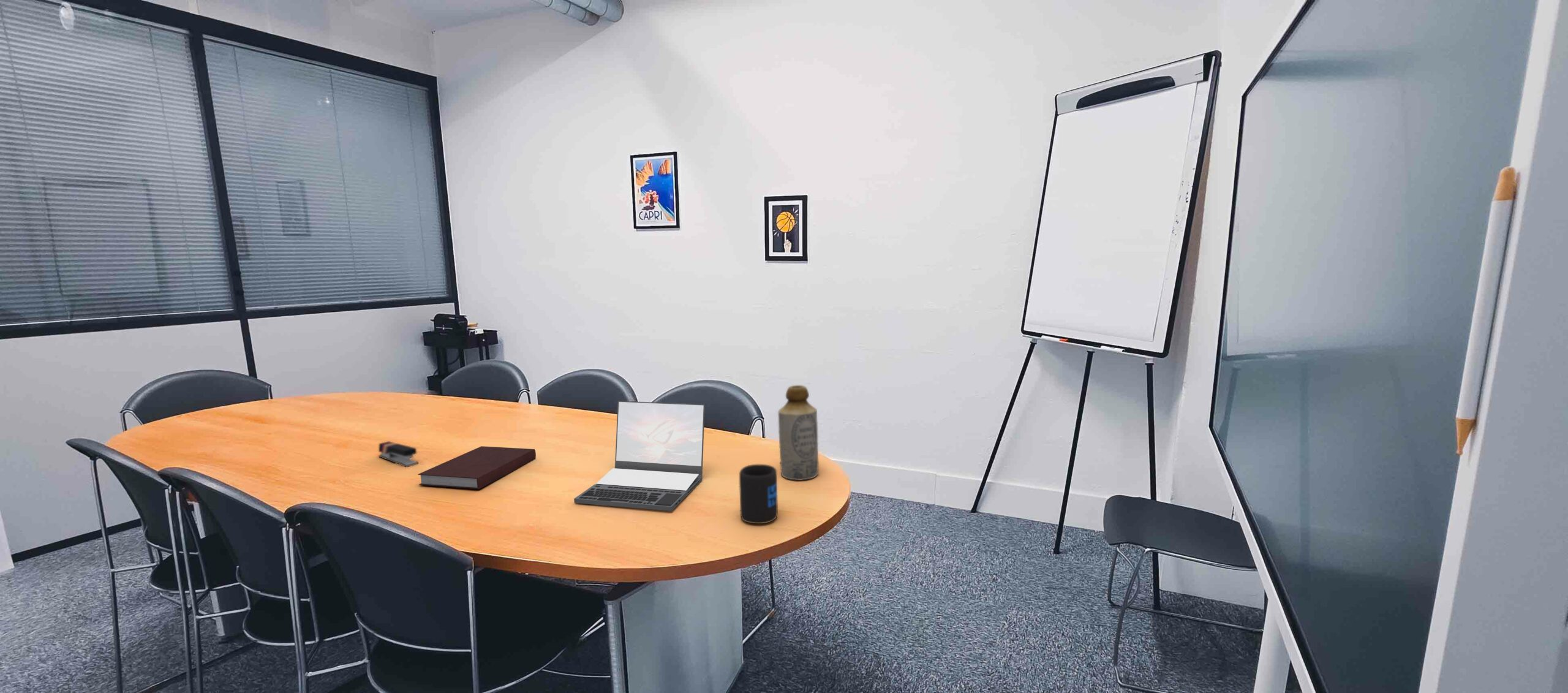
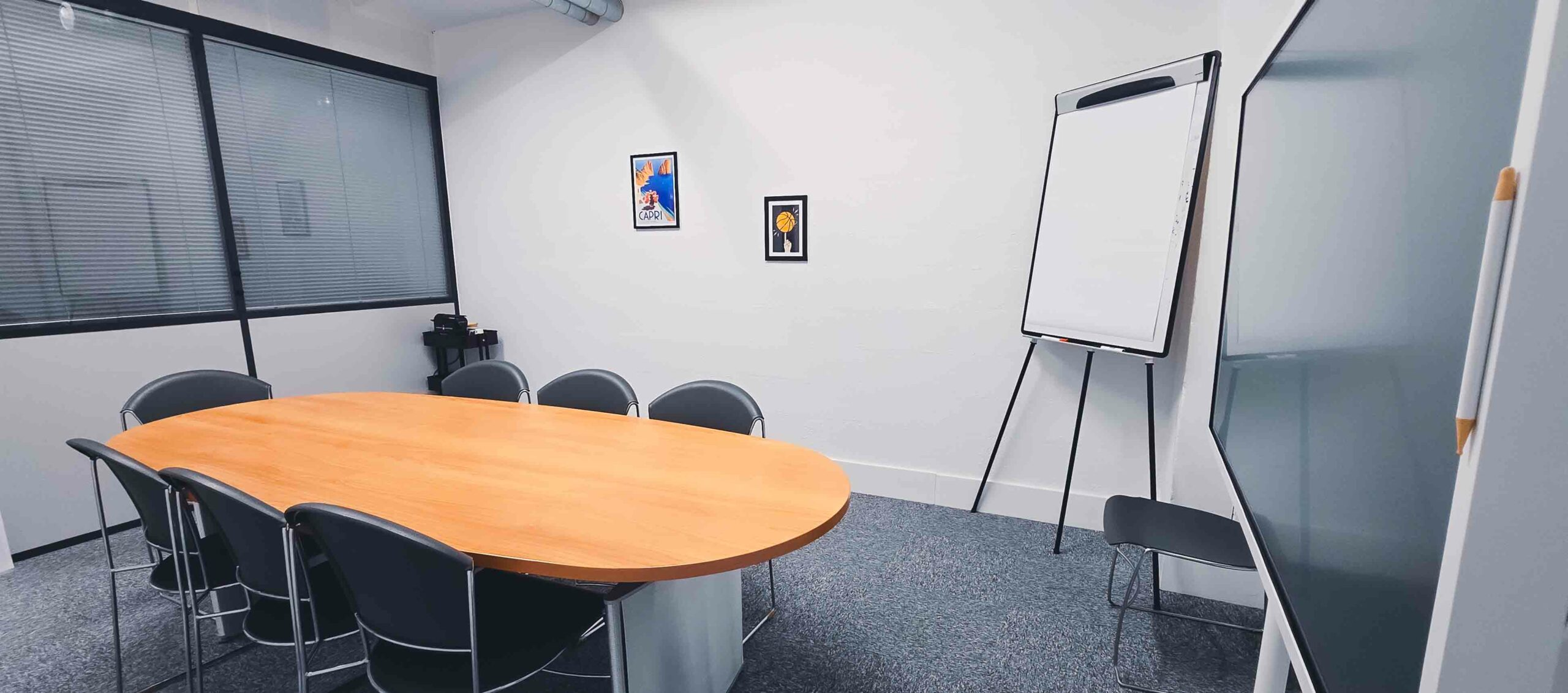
- mug (760, 491)
- notebook (480, 466)
- laptop (643, 451)
- stapler (397, 452)
- bottle (798, 430)
